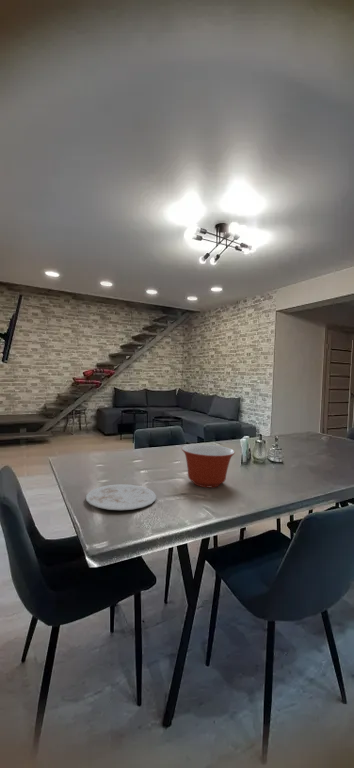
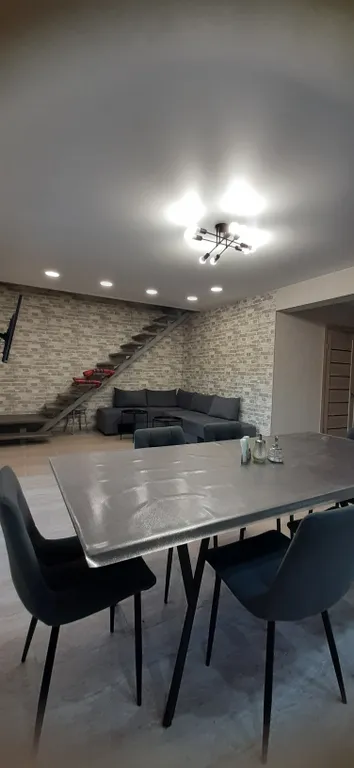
- mixing bowl (207, 466)
- plate (121, 496)
